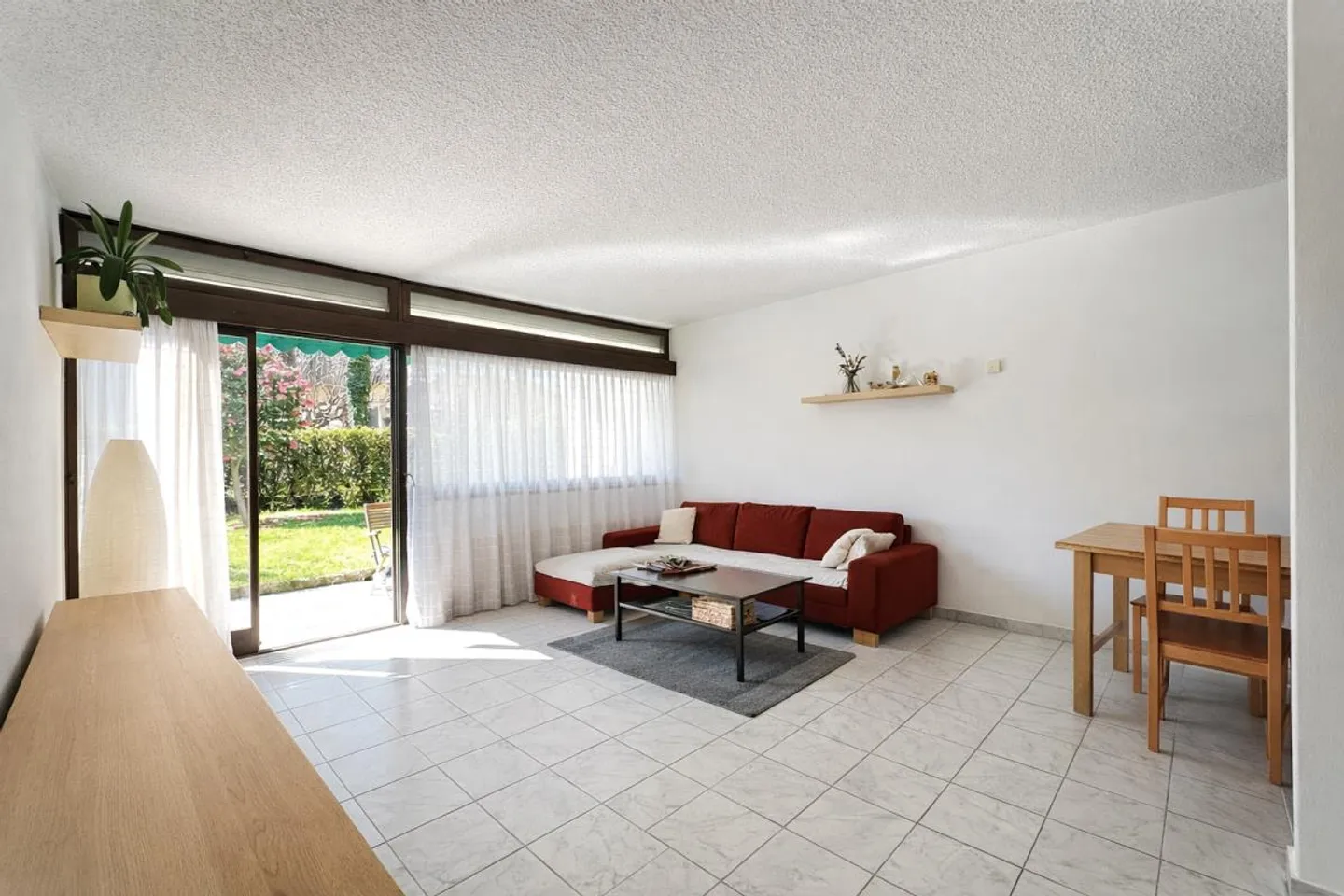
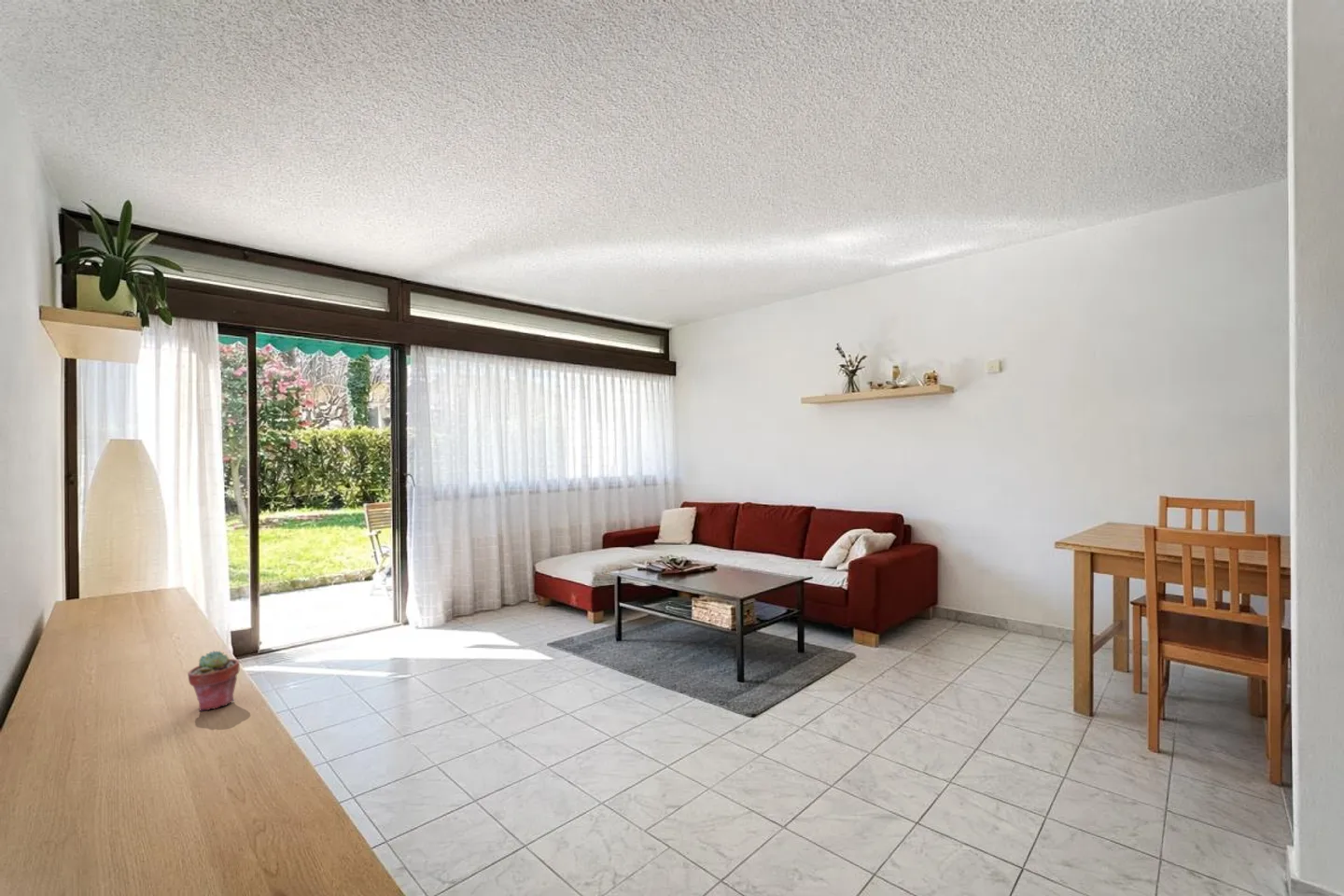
+ potted succulent (215, 677)
